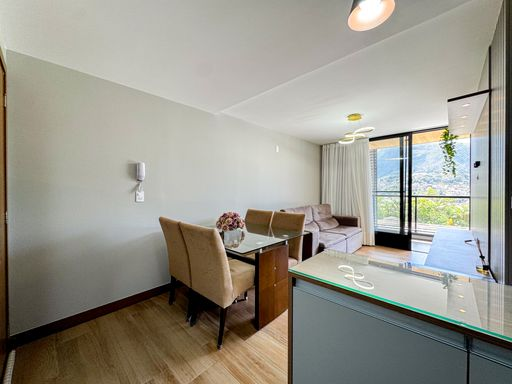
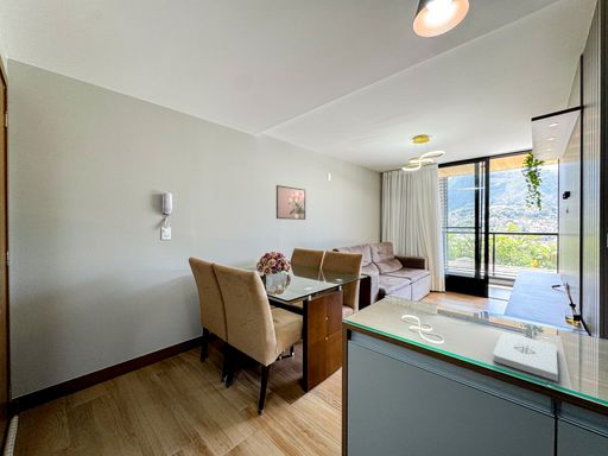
+ notepad (525, 352)
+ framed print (291, 203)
